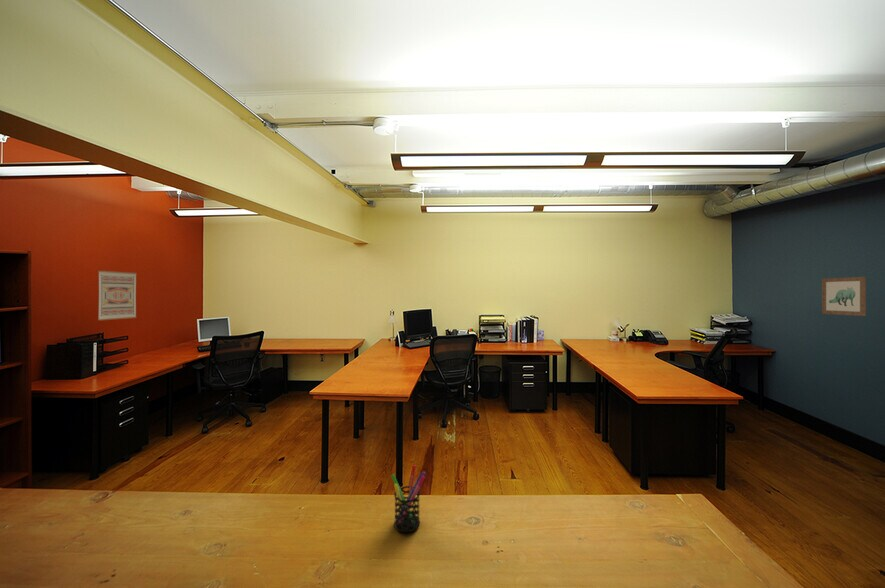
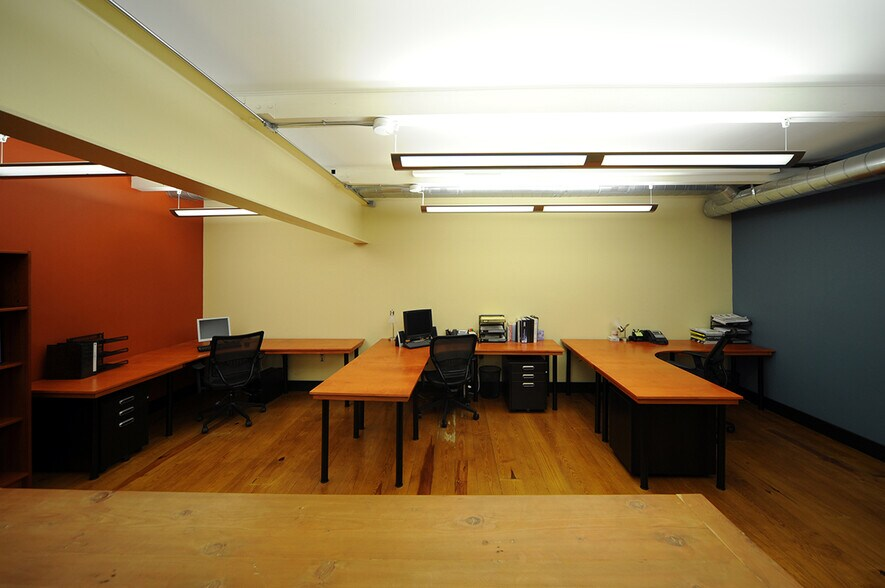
- wall art (842, 296)
- wall art (118, 295)
- pen holder (404, 496)
